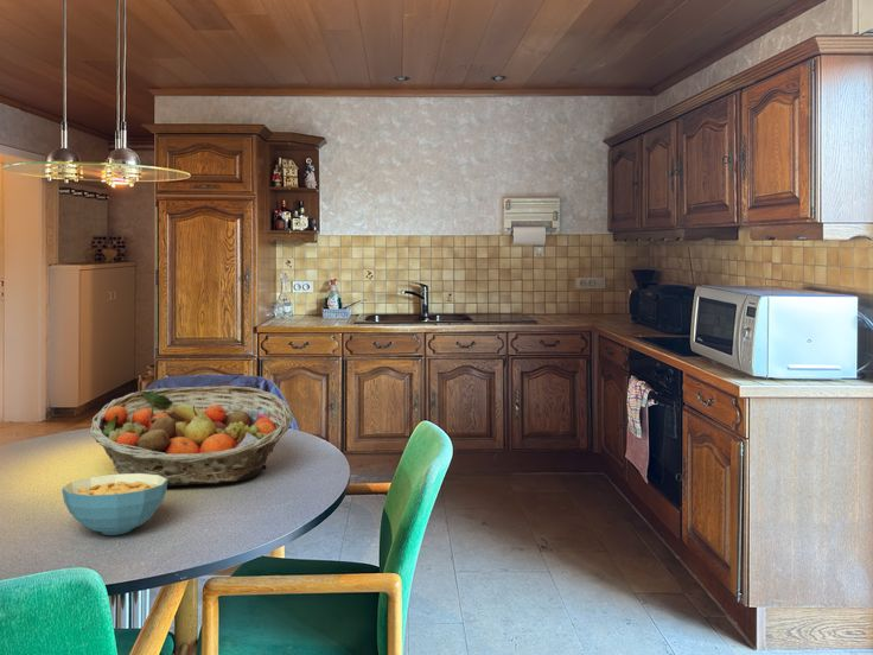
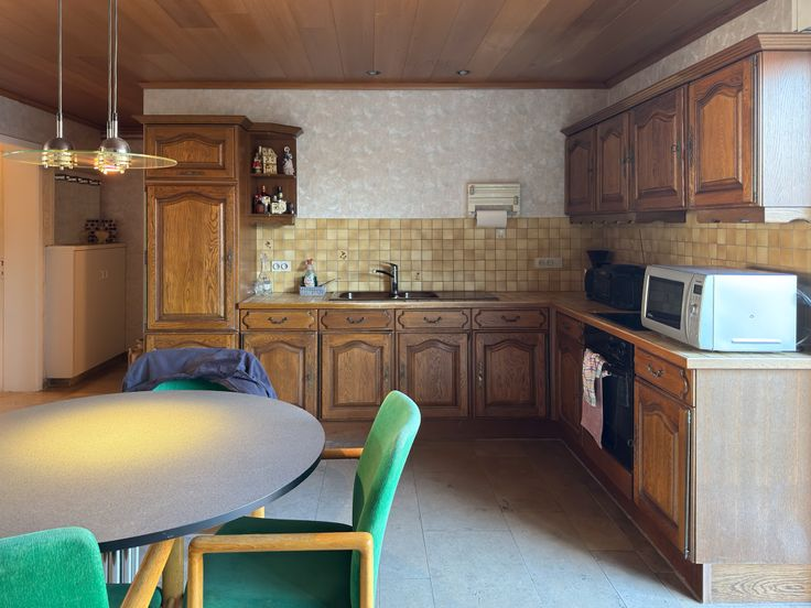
- cereal bowl (116, 507)
- fruit basket (195, 432)
